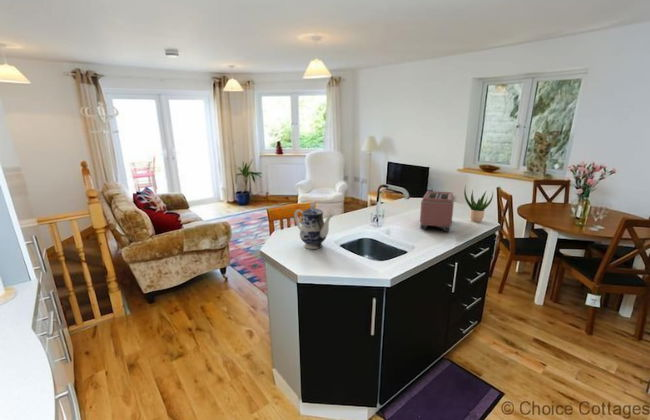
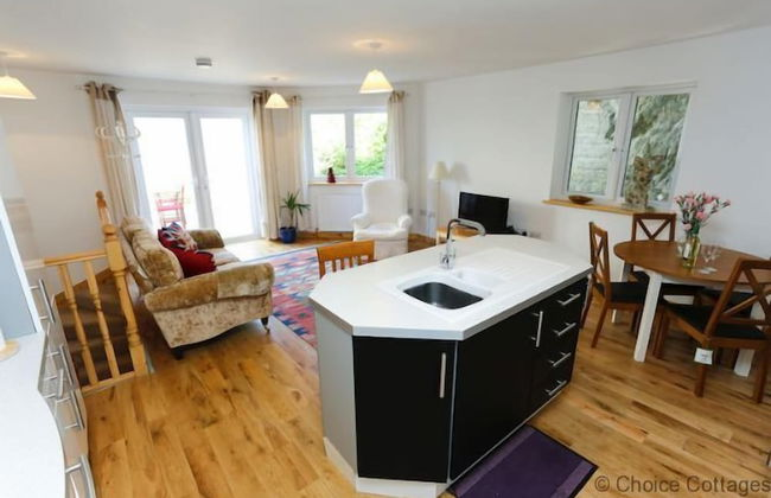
- toaster (437, 209)
- teapot (313, 224)
- potted plant (477, 203)
